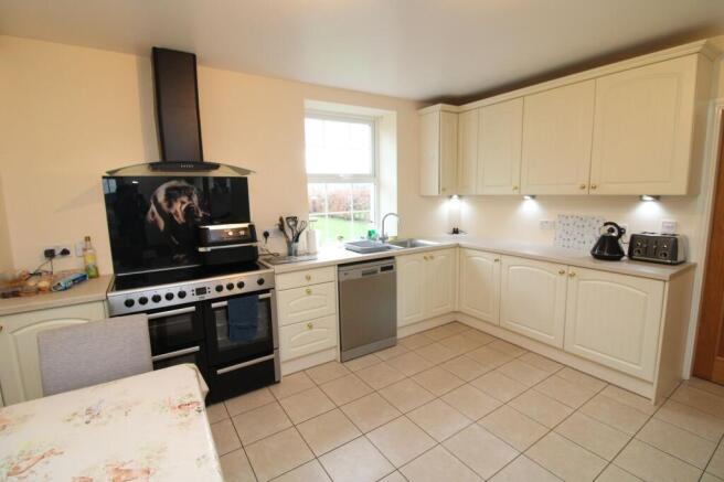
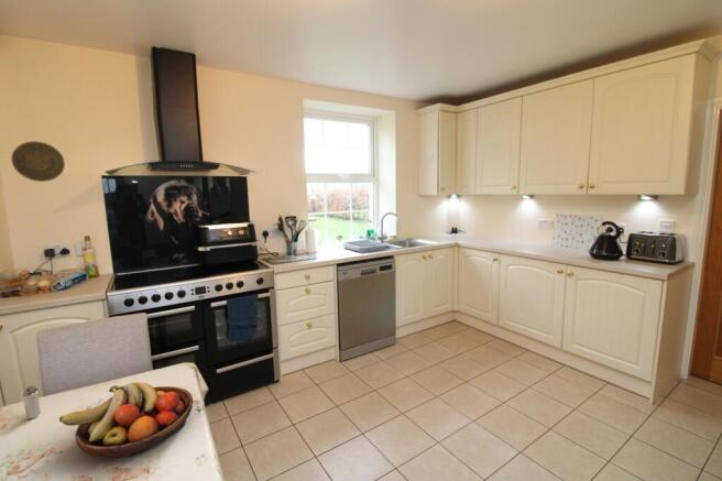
+ decorative plate (37, 161)
+ shaker (31, 402)
+ fruit bowl (136, 409)
